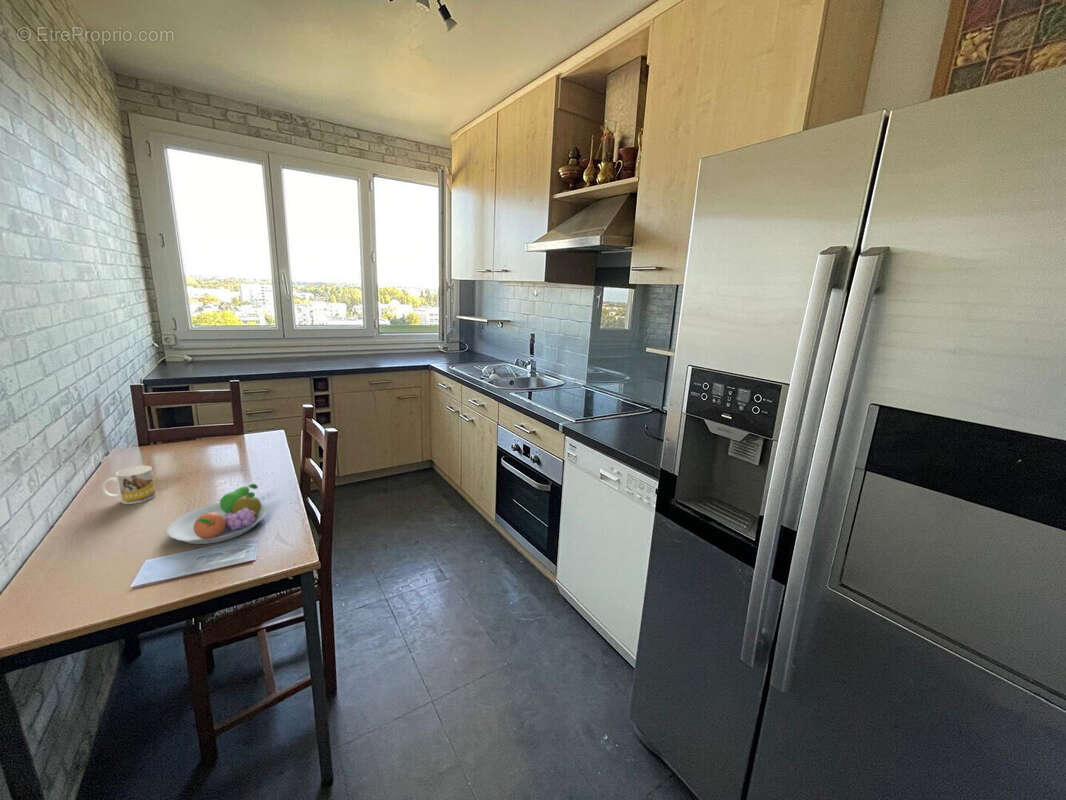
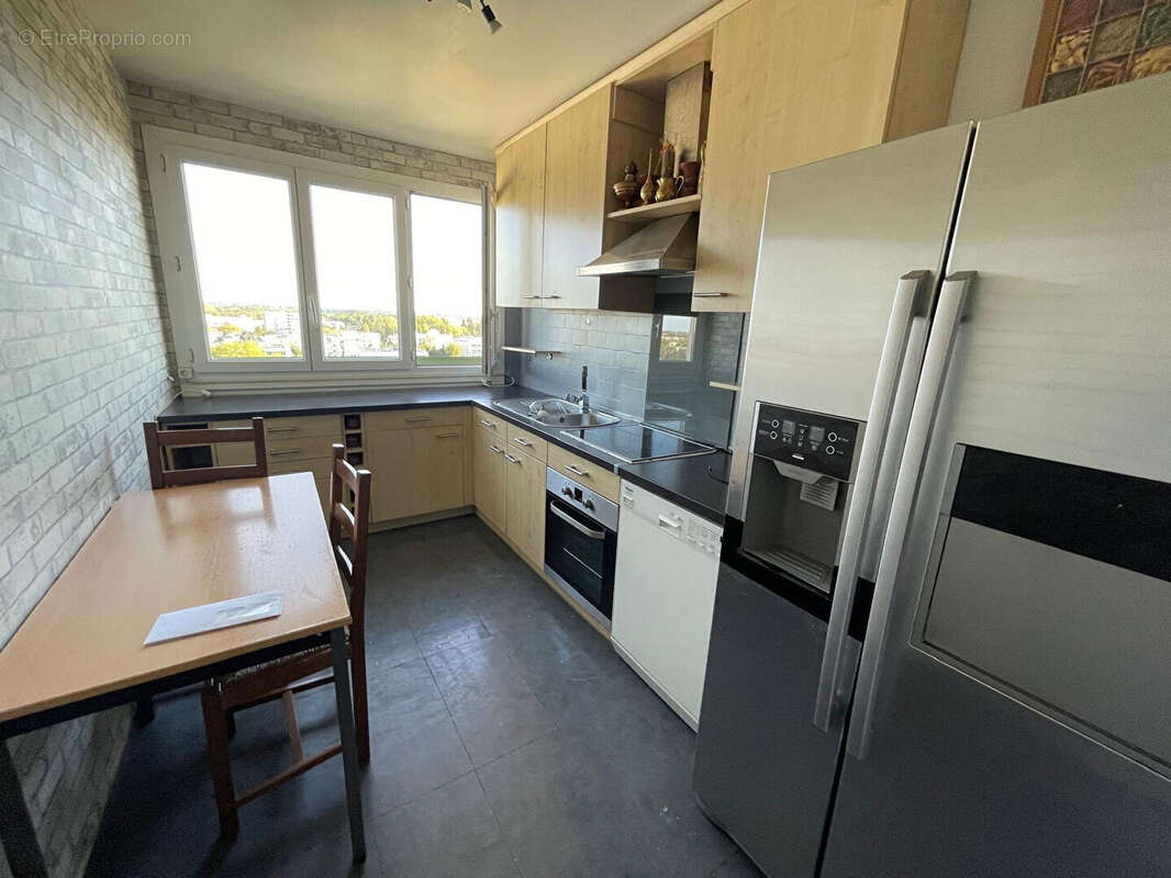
- fruit bowl (222, 510)
- mug (128, 485)
